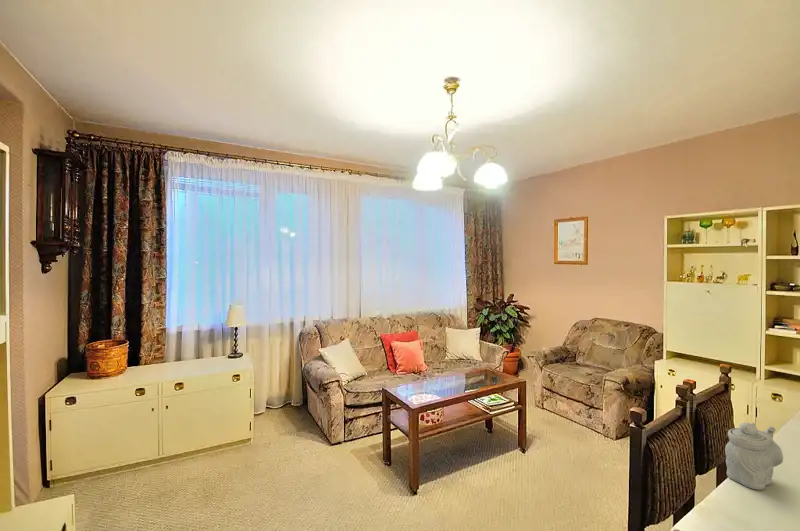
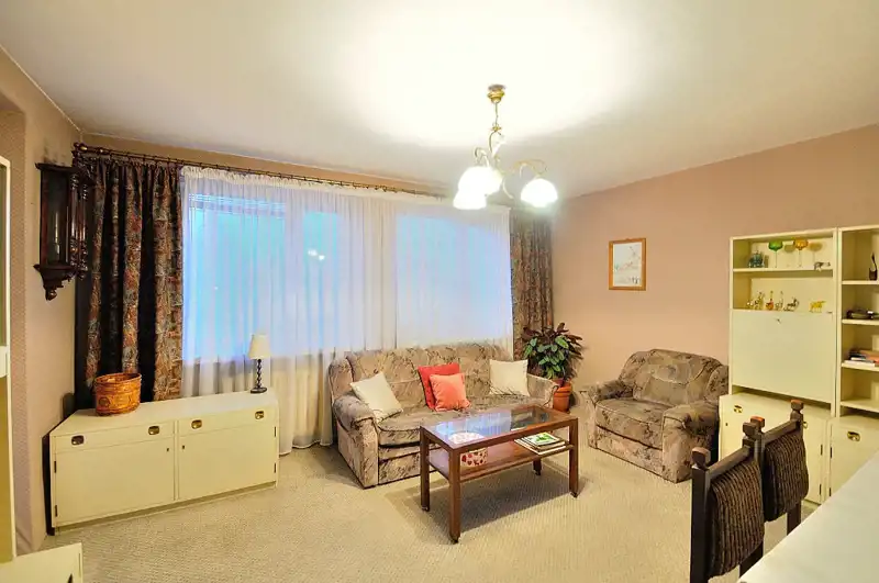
- teapot (754, 449)
